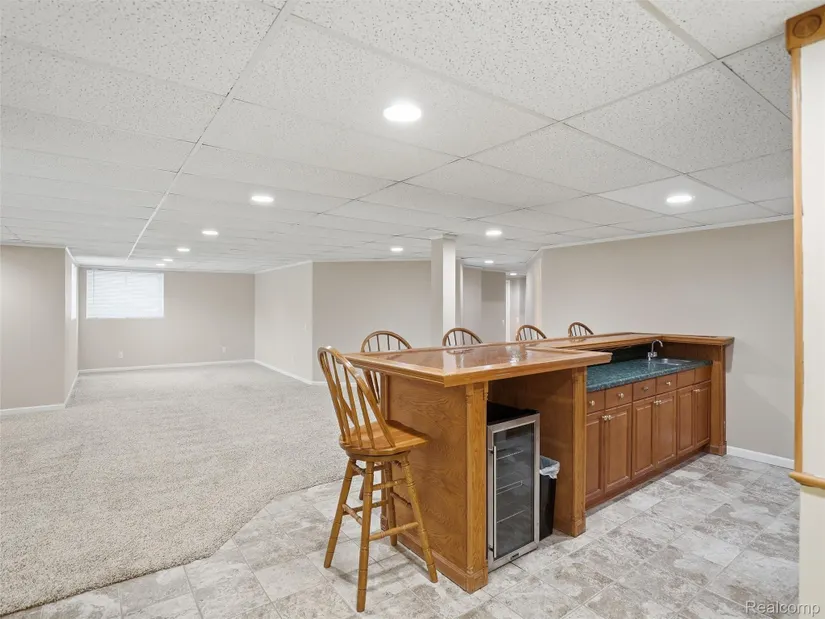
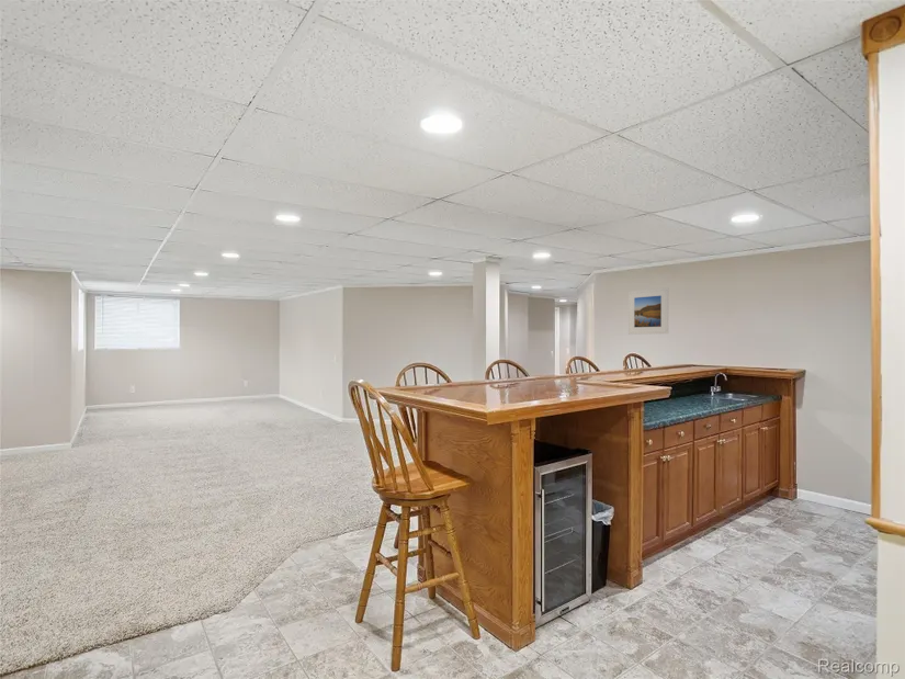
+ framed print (647, 312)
